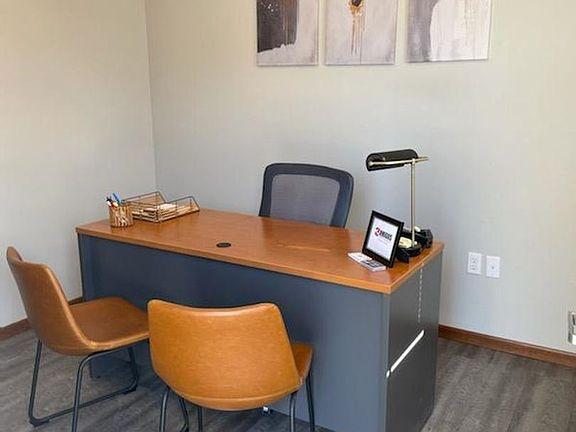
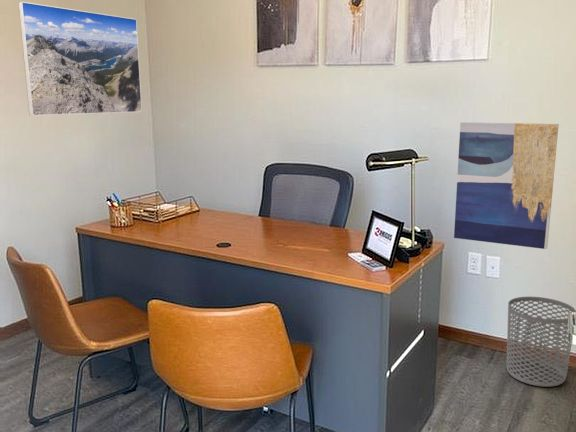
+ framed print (87, 63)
+ wall art (503, 184)
+ waste bin (539, 340)
